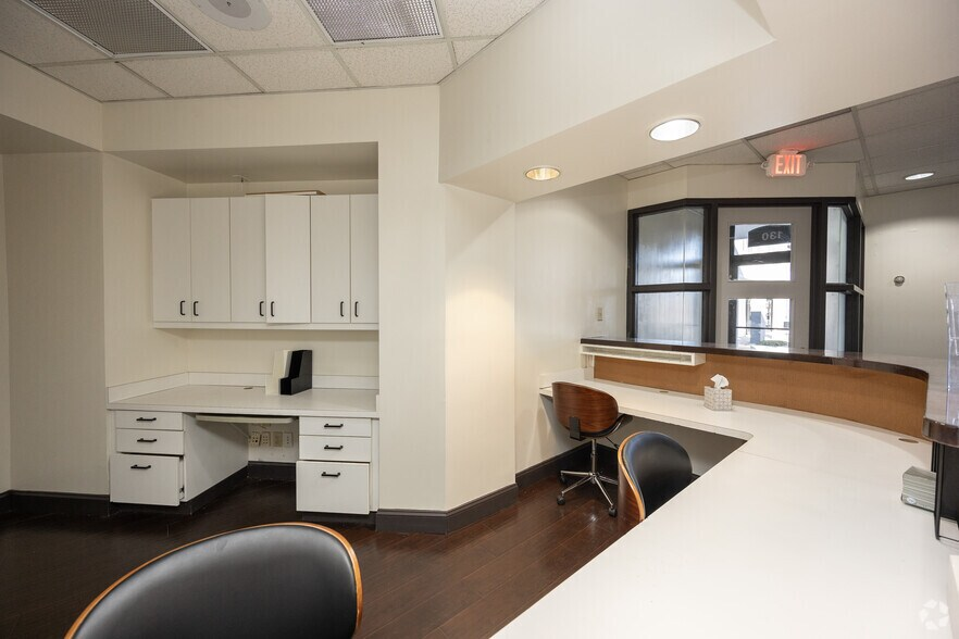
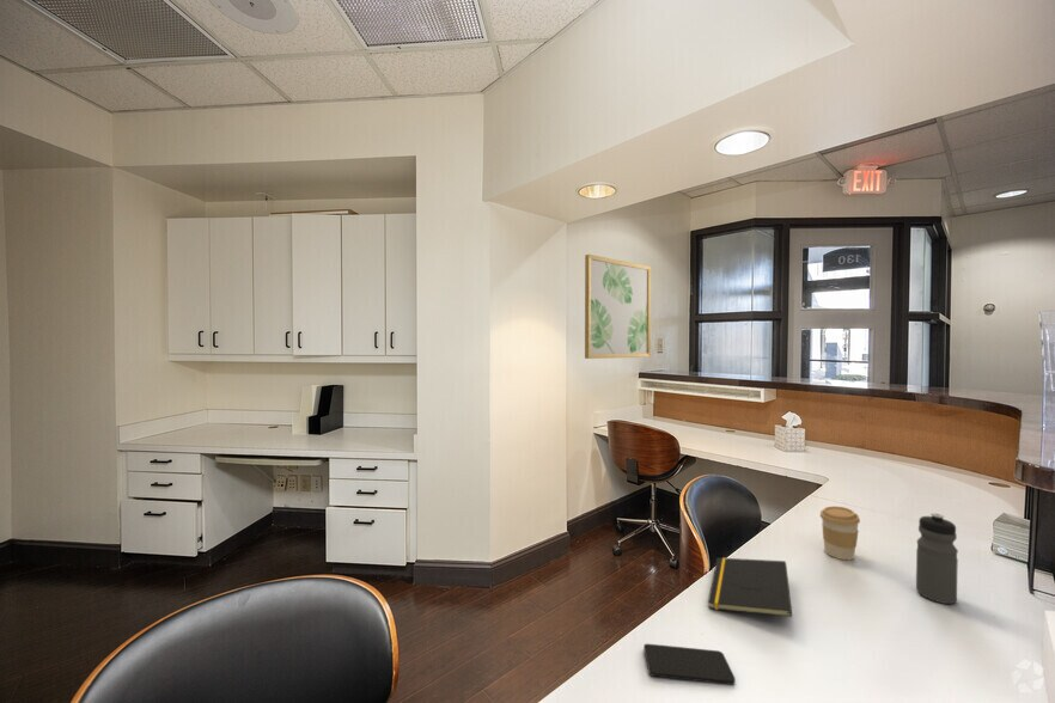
+ water bottle (937, 555)
+ notepad (749, 583)
+ coffee cup (838, 531)
+ smartphone (687, 662)
+ wall art (620, 308)
